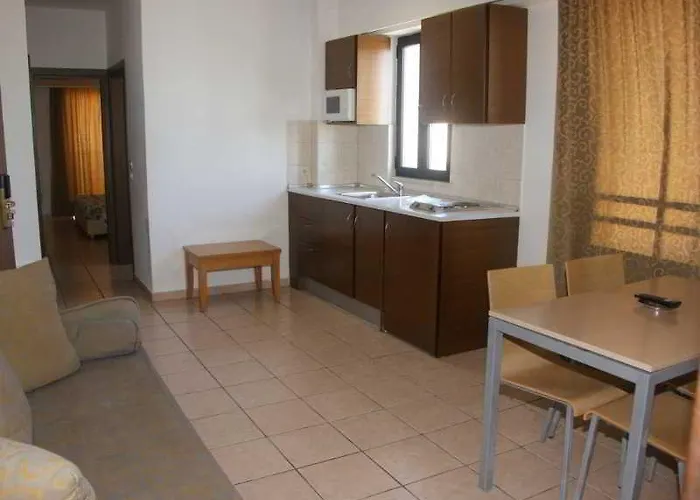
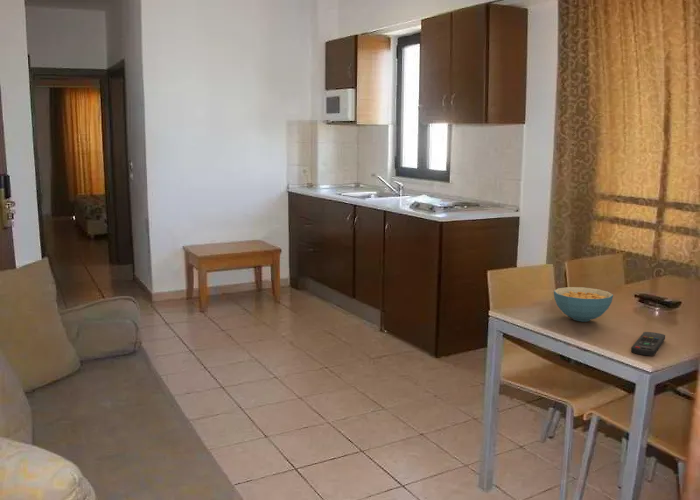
+ remote control (648, 342)
+ cereal bowl (582, 306)
